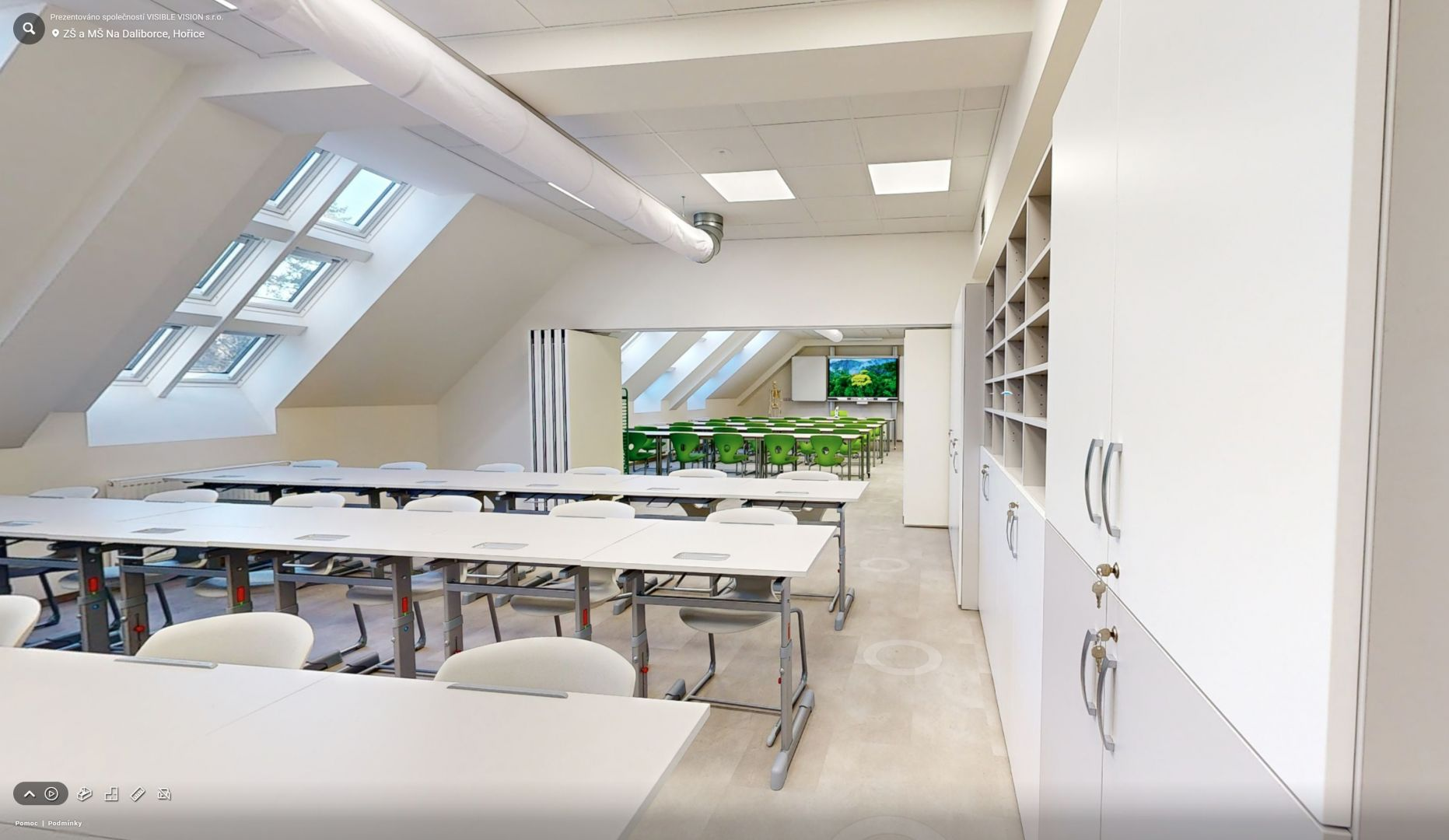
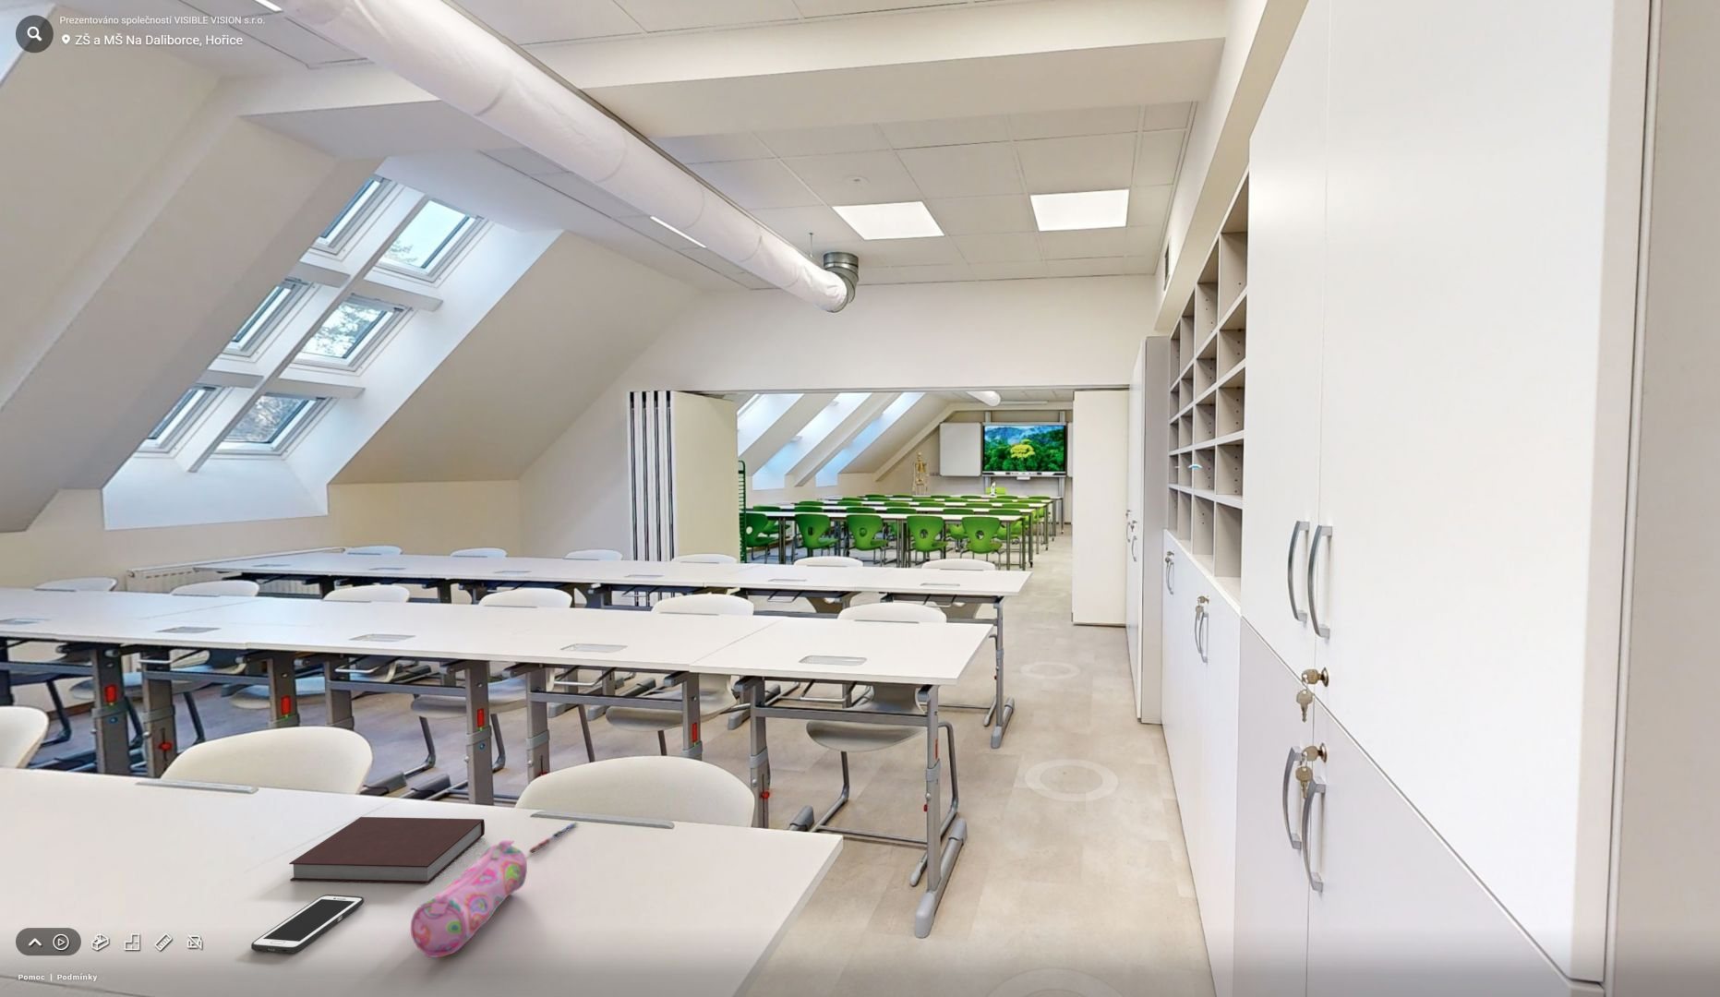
+ cell phone (310, 922)
+ pen (554, 836)
+ notebook (393, 847)
+ pencil case (474, 894)
